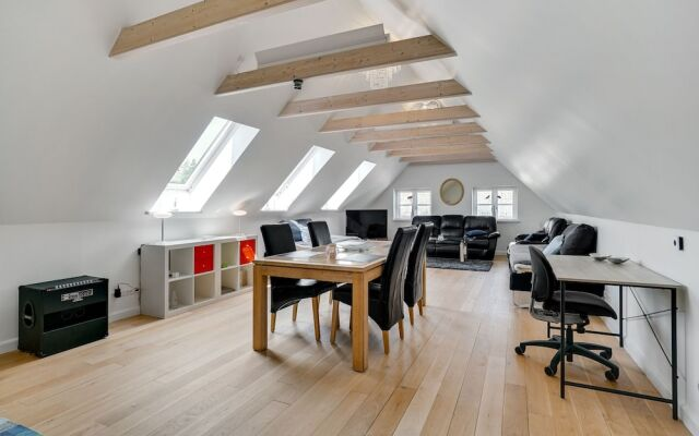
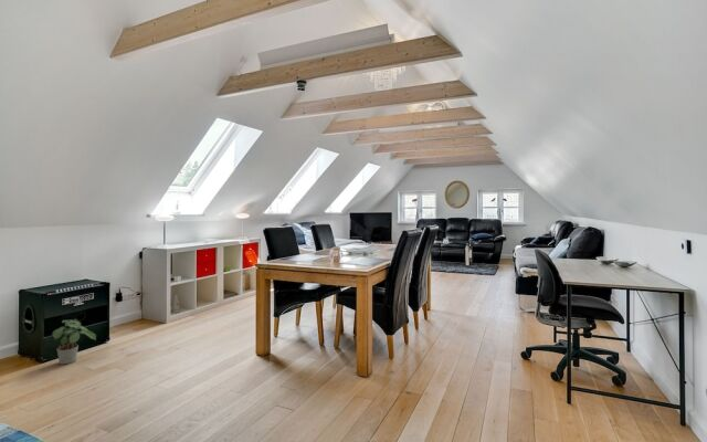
+ potted plant (72, 340)
